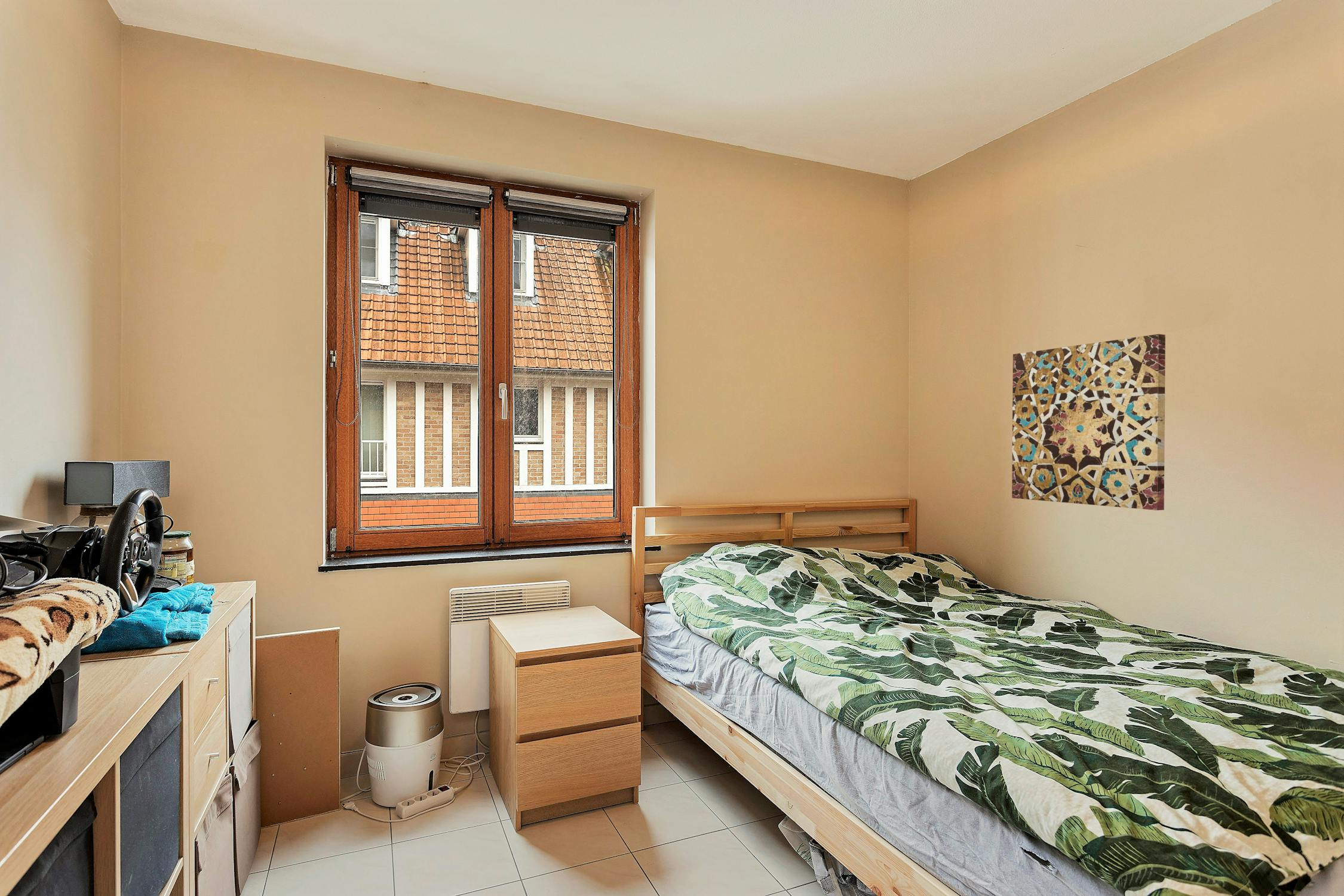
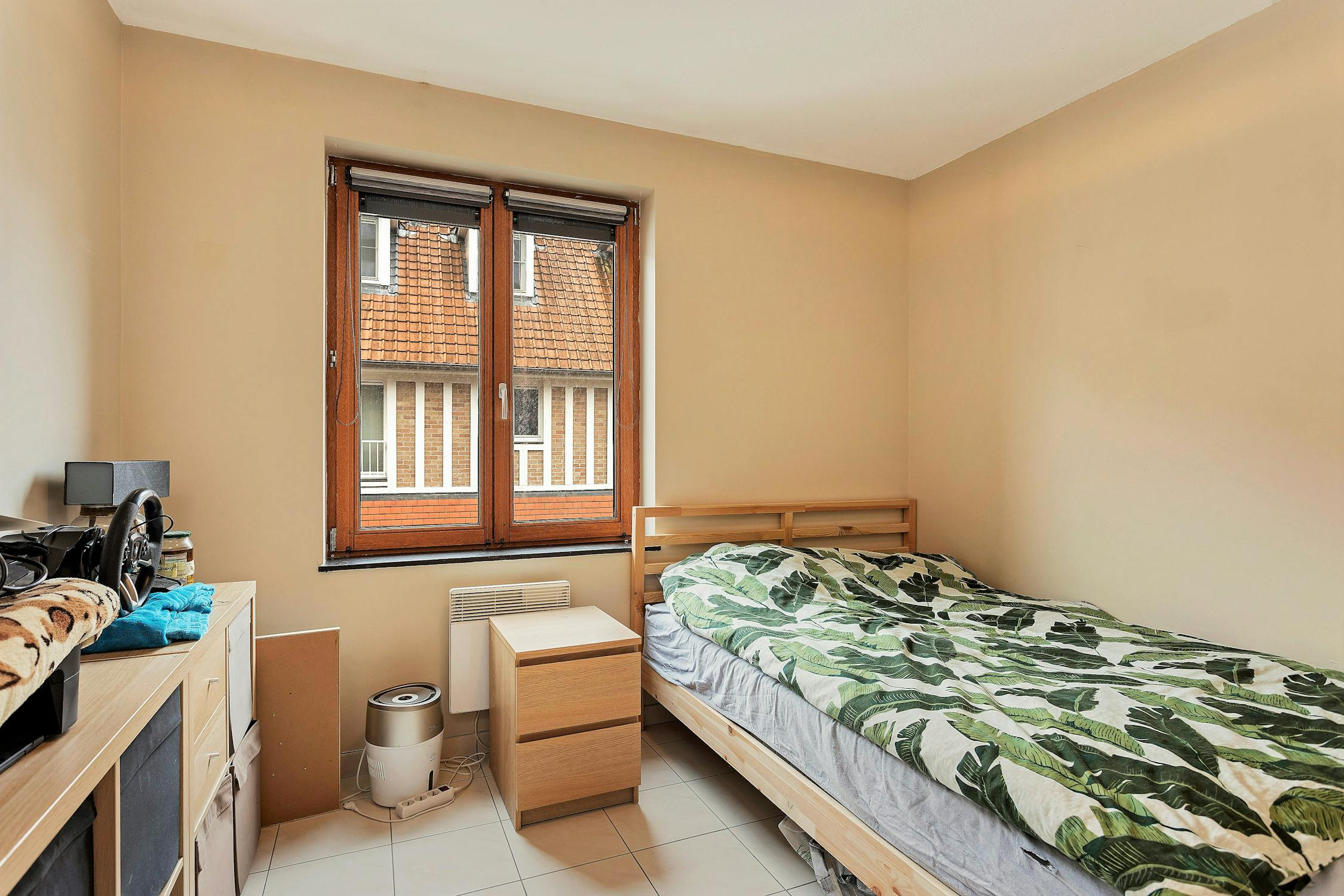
- wall art (1081, 424)
